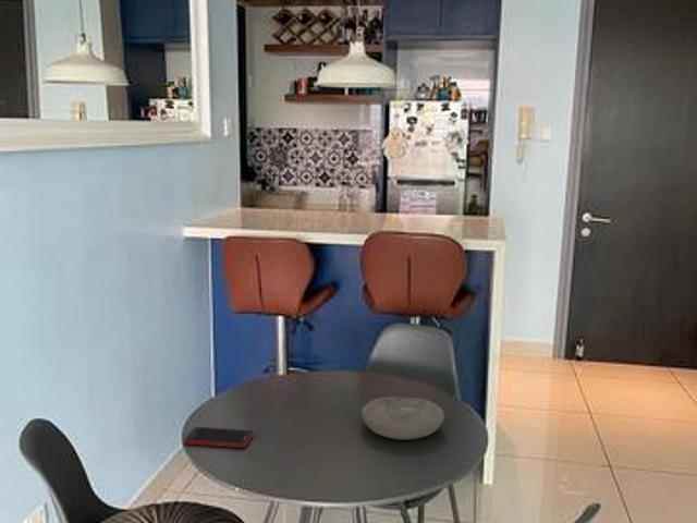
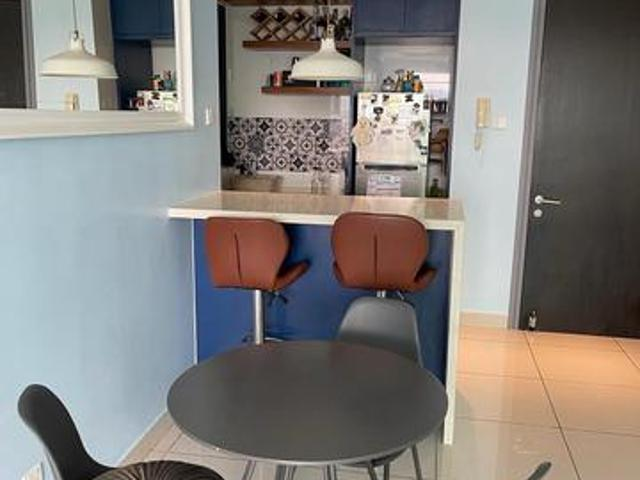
- cell phone (219, 437)
- bowl (402, 419)
